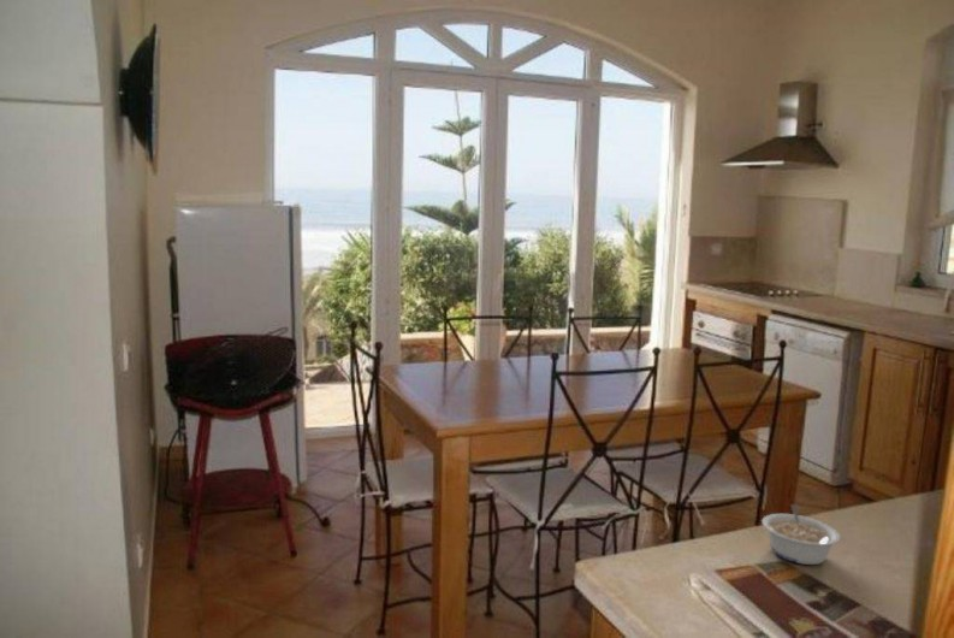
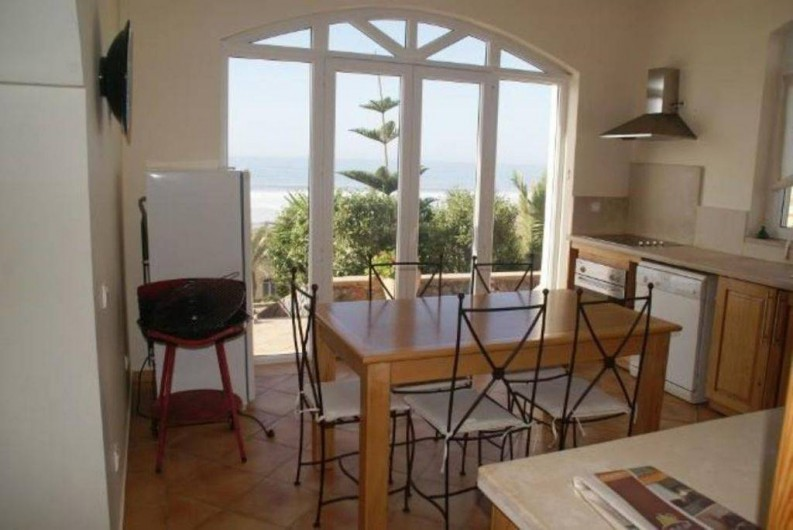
- legume (796, 537)
